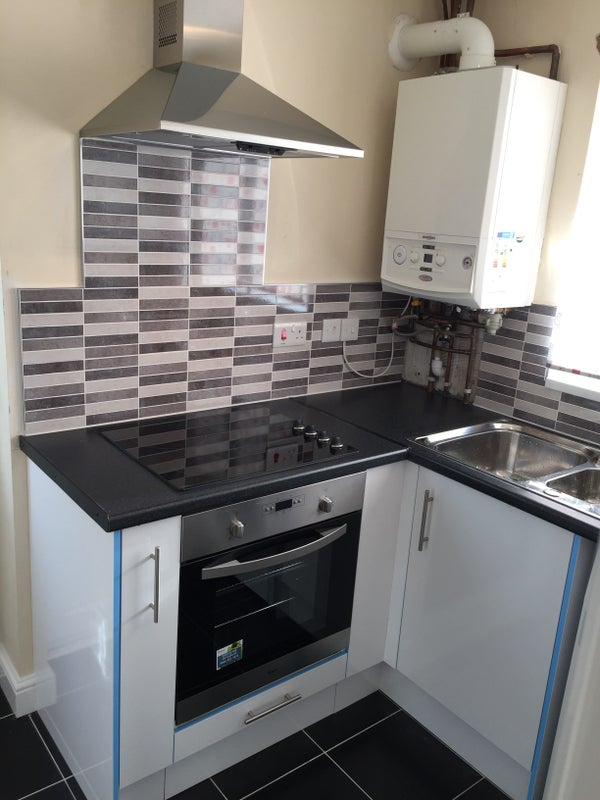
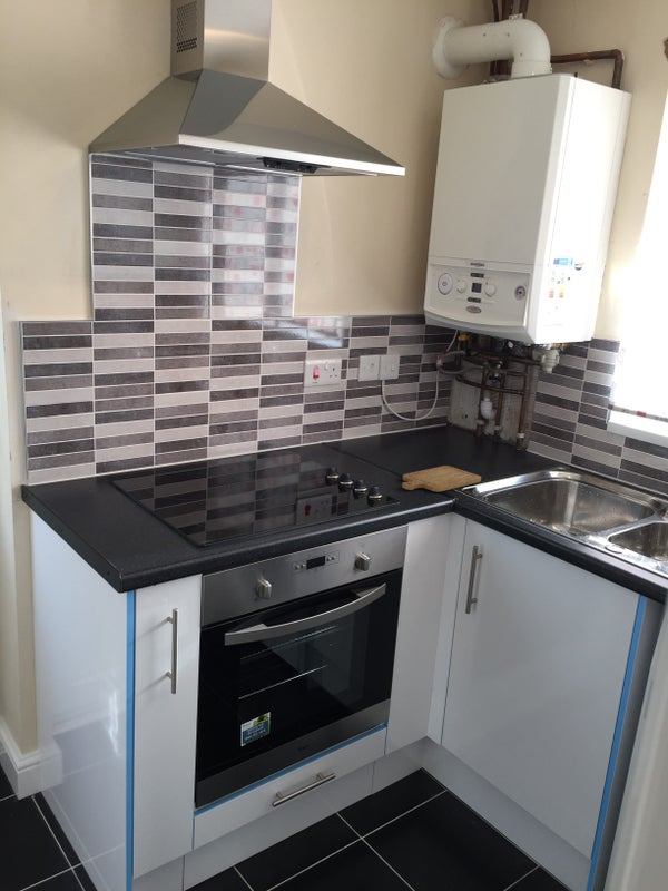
+ chopping board (435, 479)
